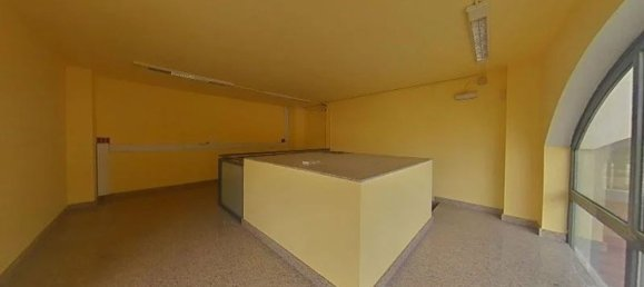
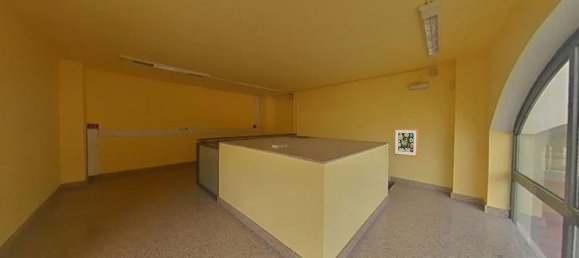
+ wall art (405, 142)
